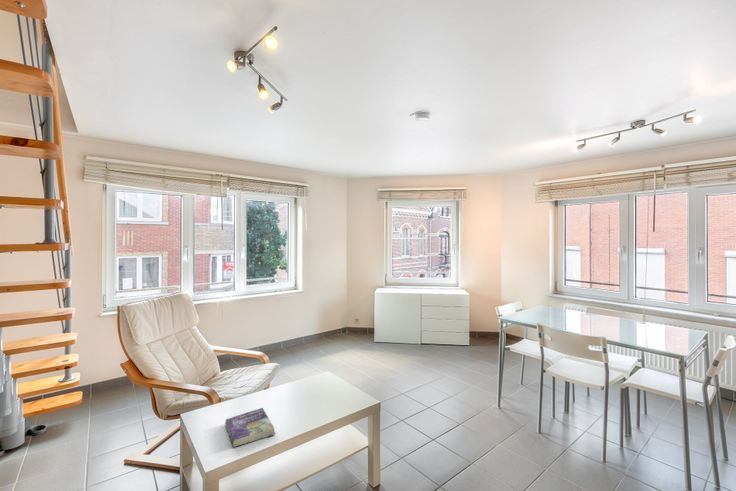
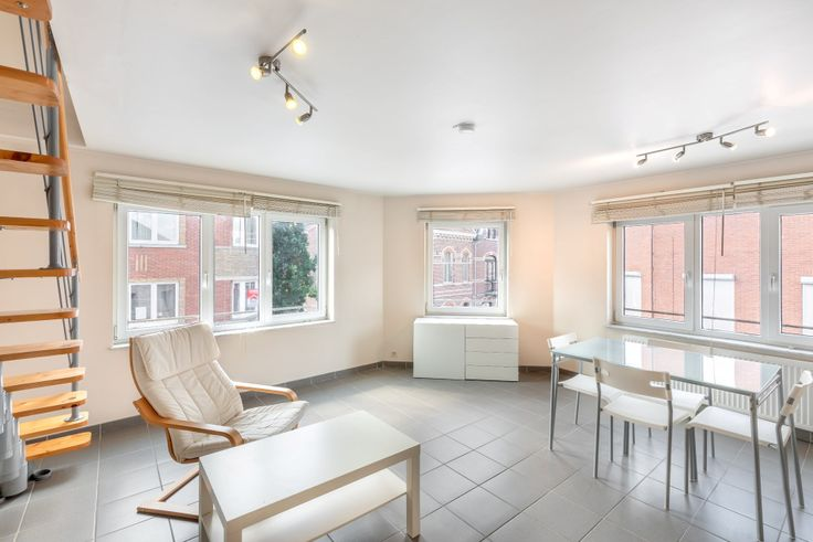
- book (249, 425)
